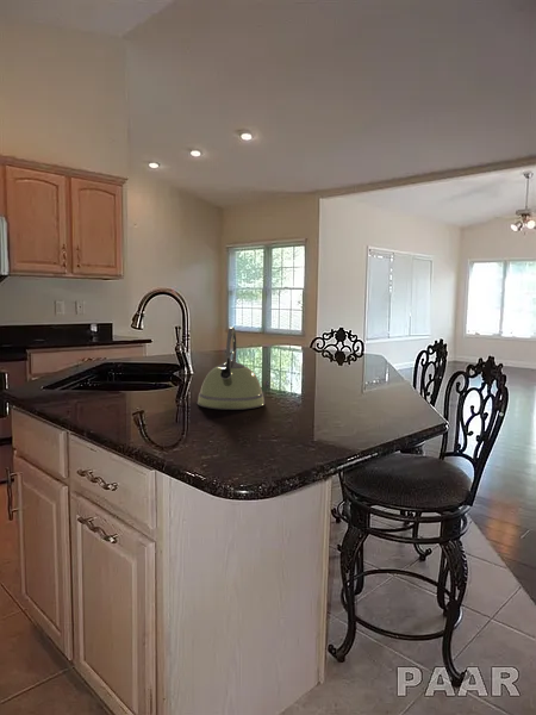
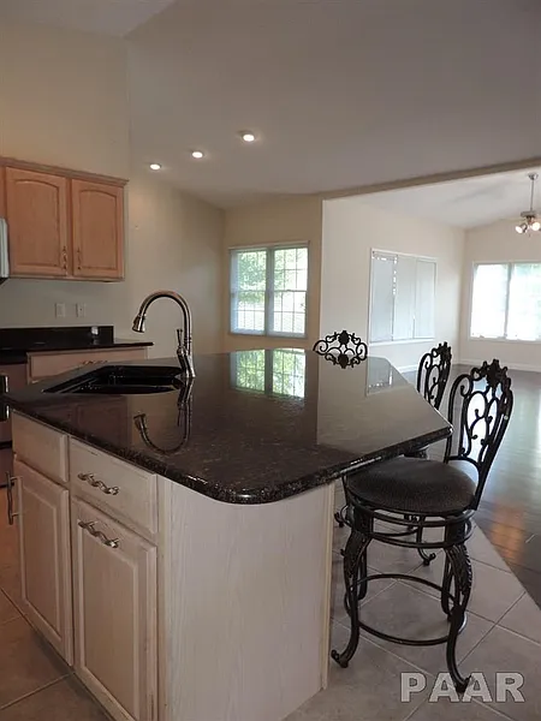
- kettle (230, 365)
